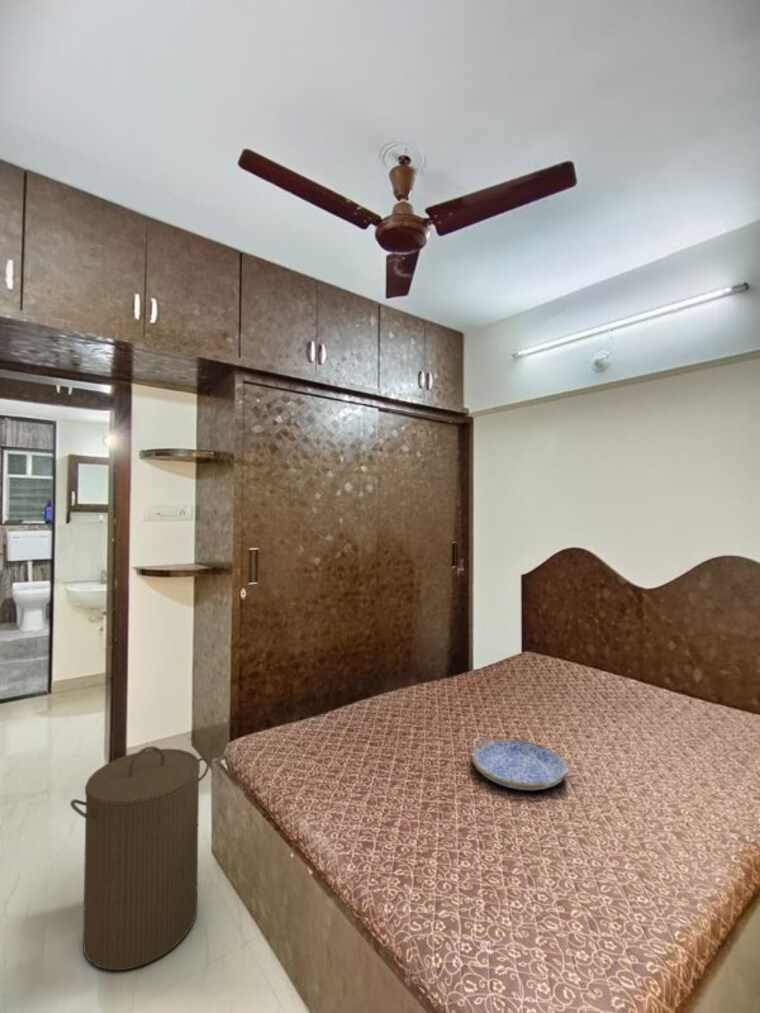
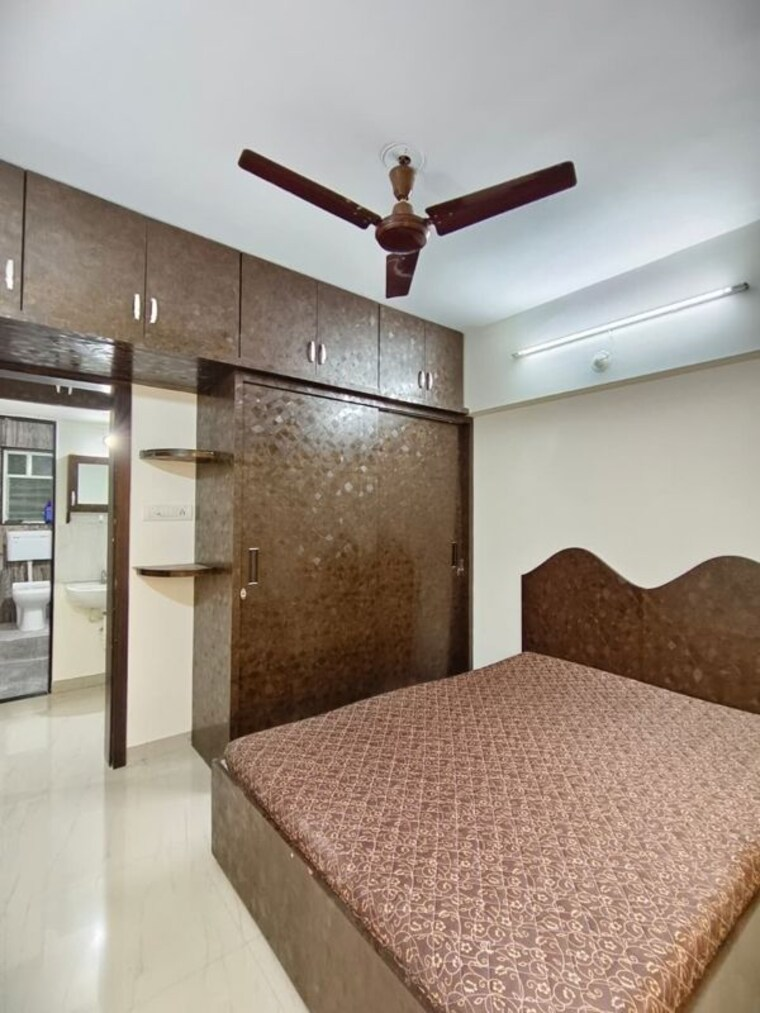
- laundry hamper (144, 836)
- serving tray (518, 762)
